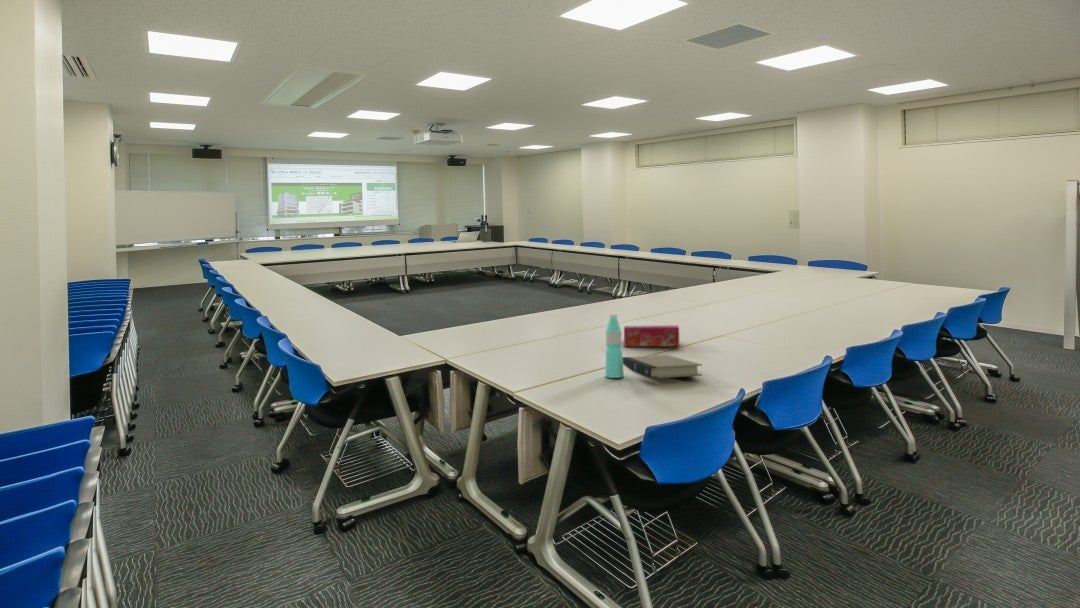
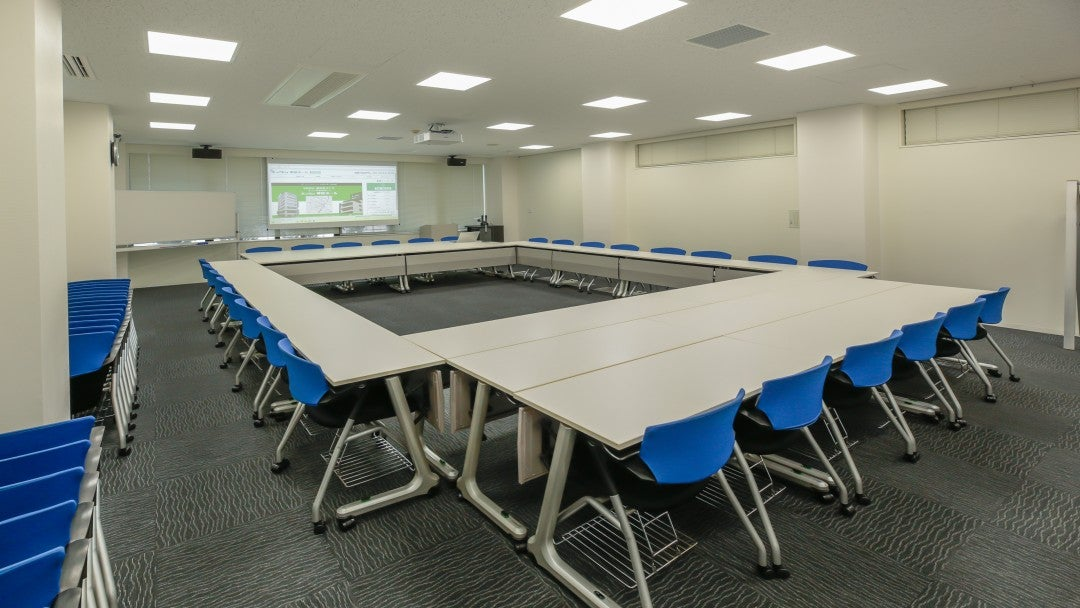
- water bottle (613, 345)
- book (659, 365)
- tissue box (651, 335)
